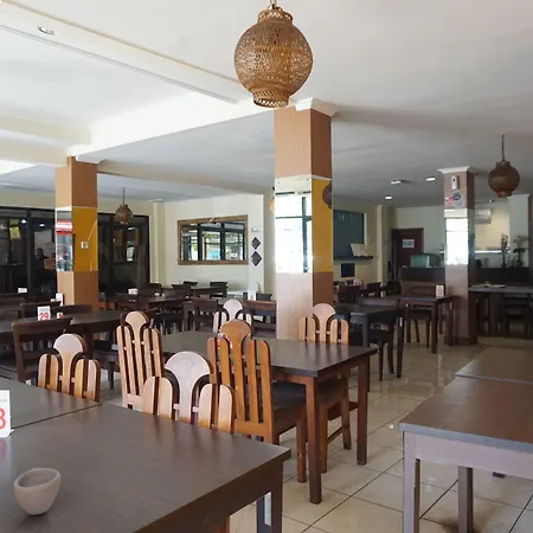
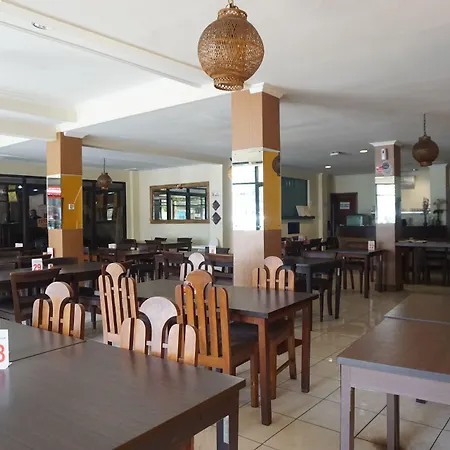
- cup (36, 490)
